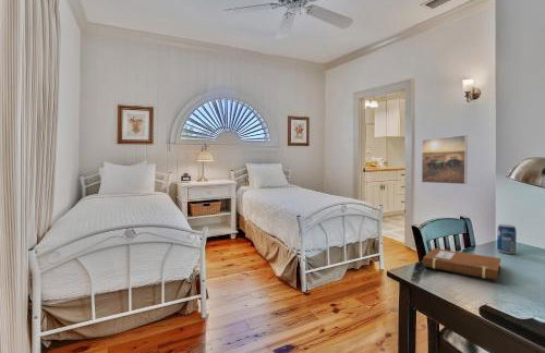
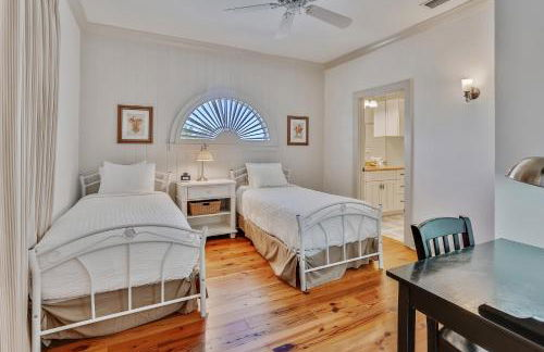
- beverage can (506, 239)
- notebook (459, 261)
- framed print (443, 160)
